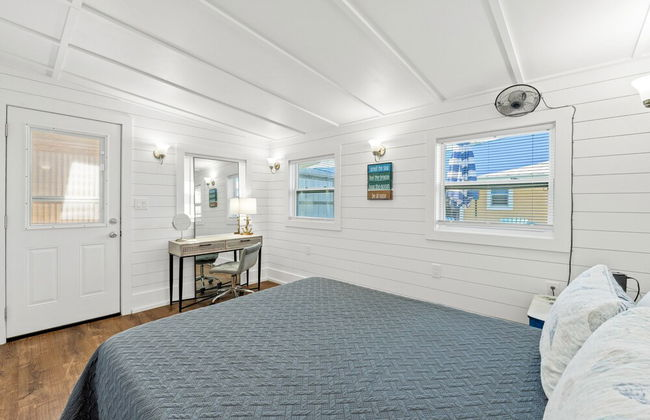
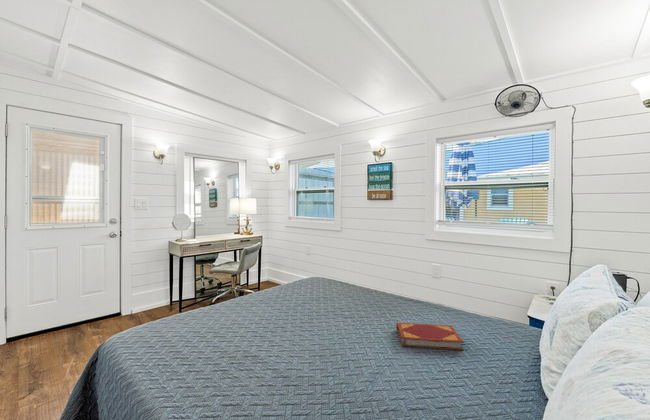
+ hardback book (427, 335)
